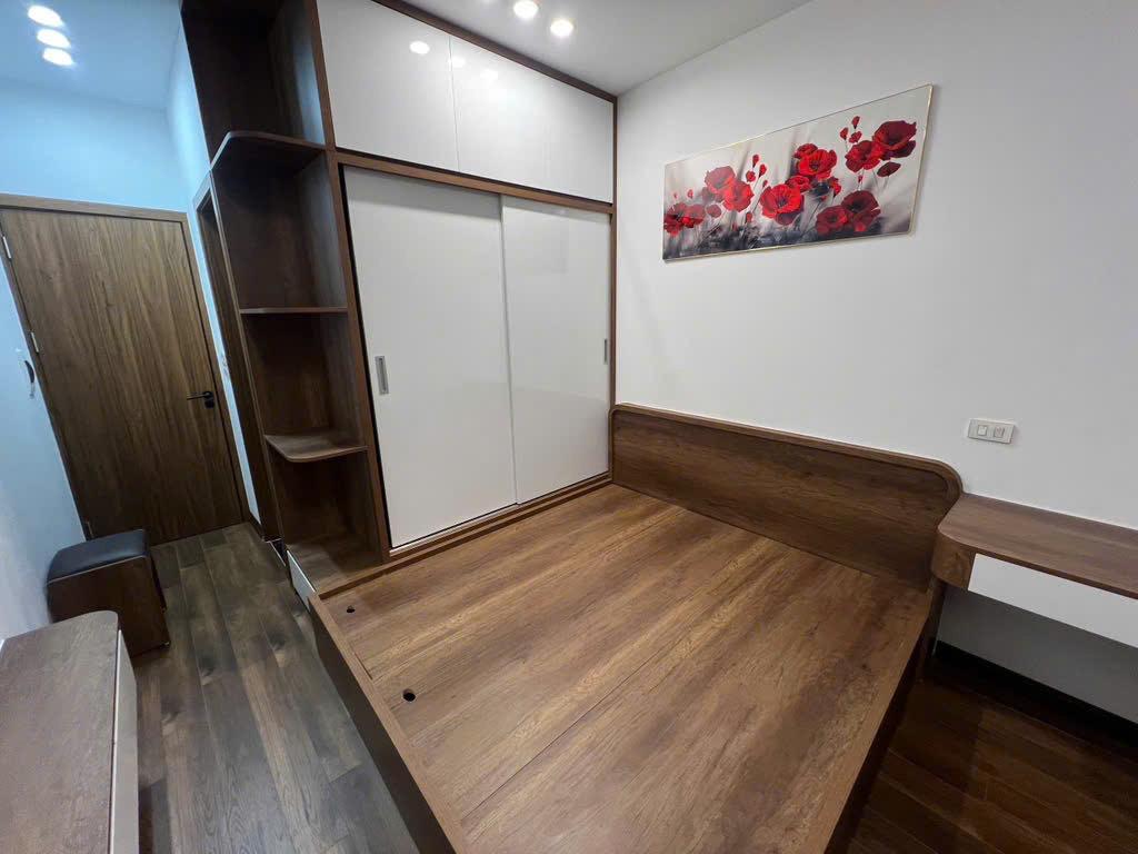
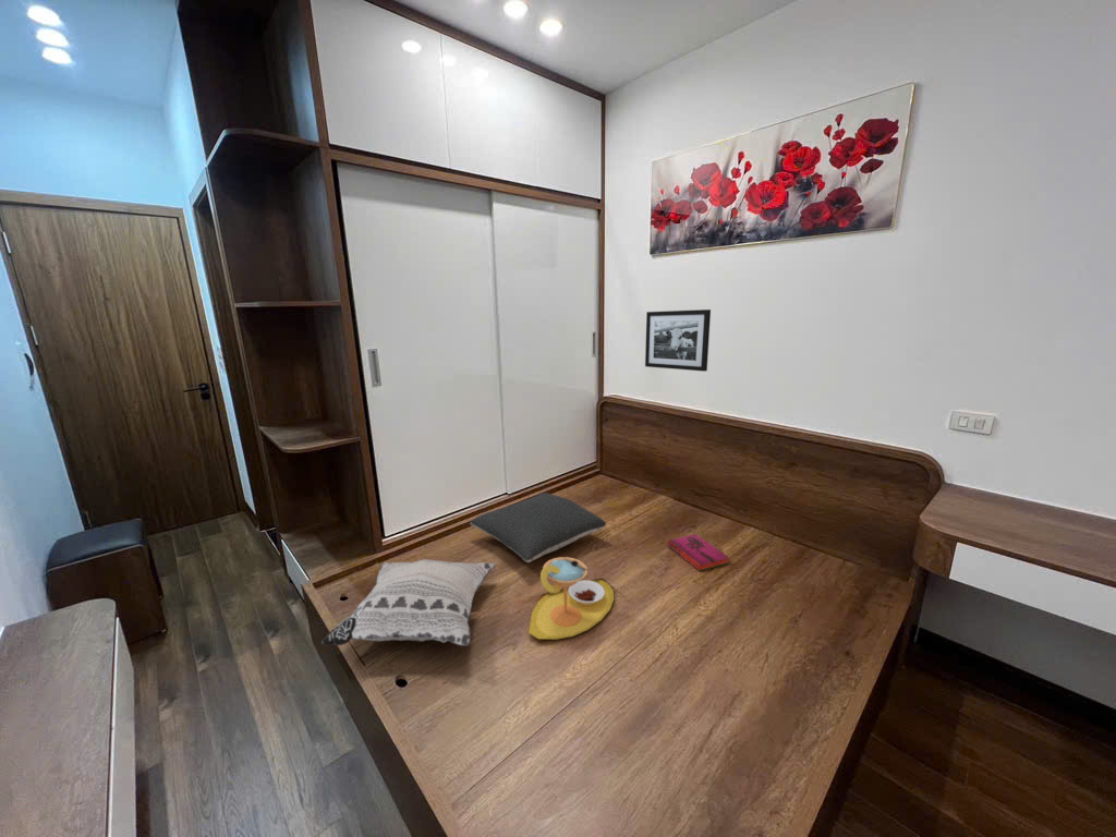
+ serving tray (571, 583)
+ decorative pillow (420, 597)
+ pillow (537, 523)
+ hardback book (696, 550)
+ picture frame (675, 340)
